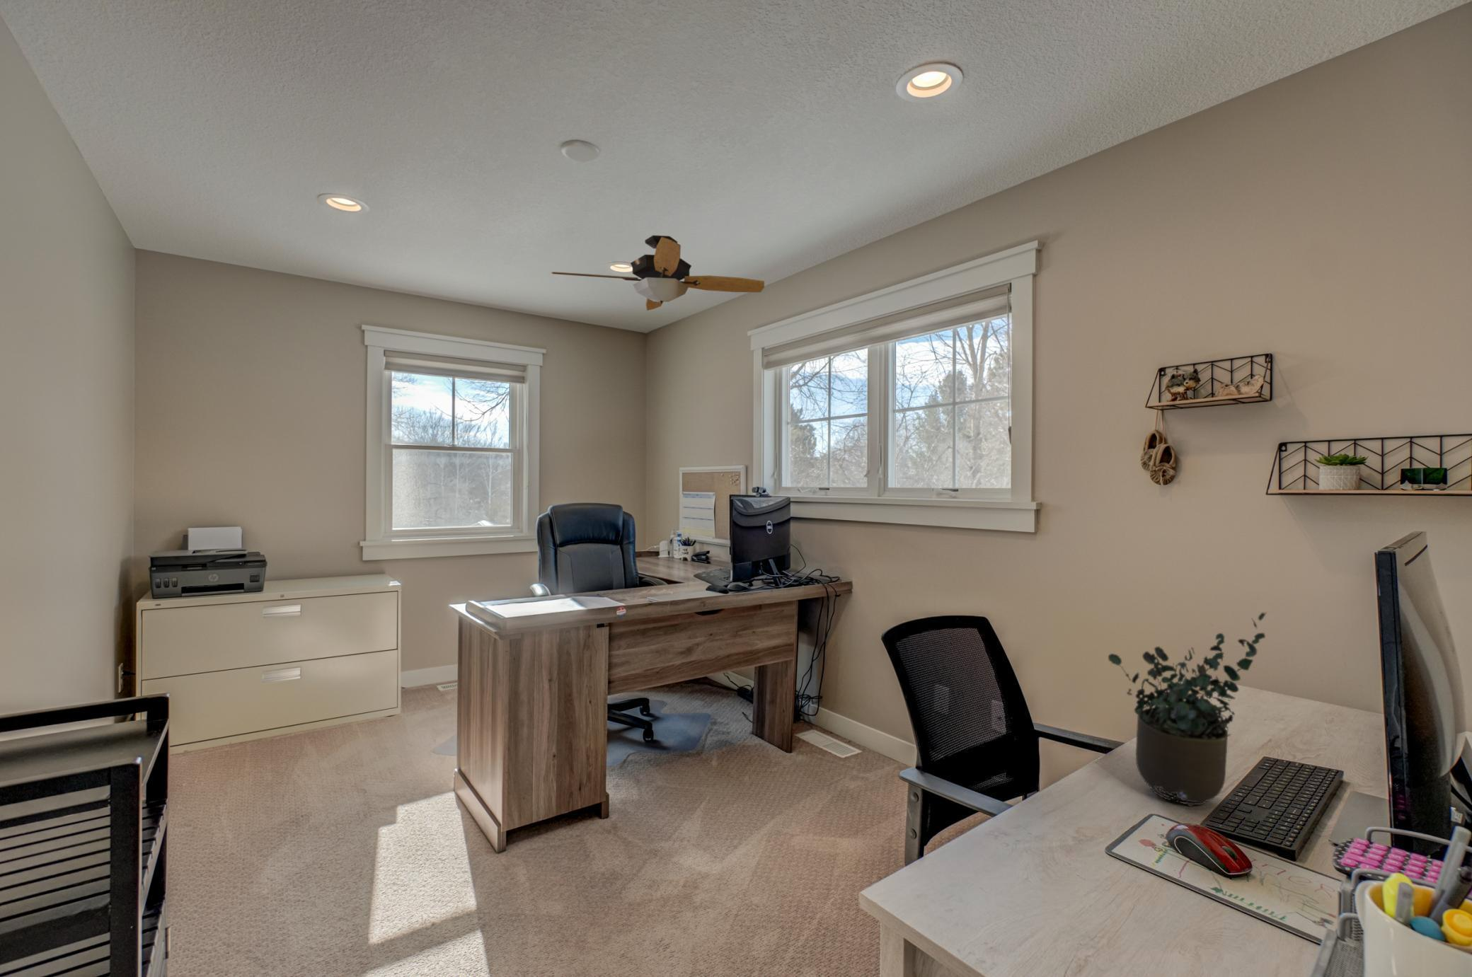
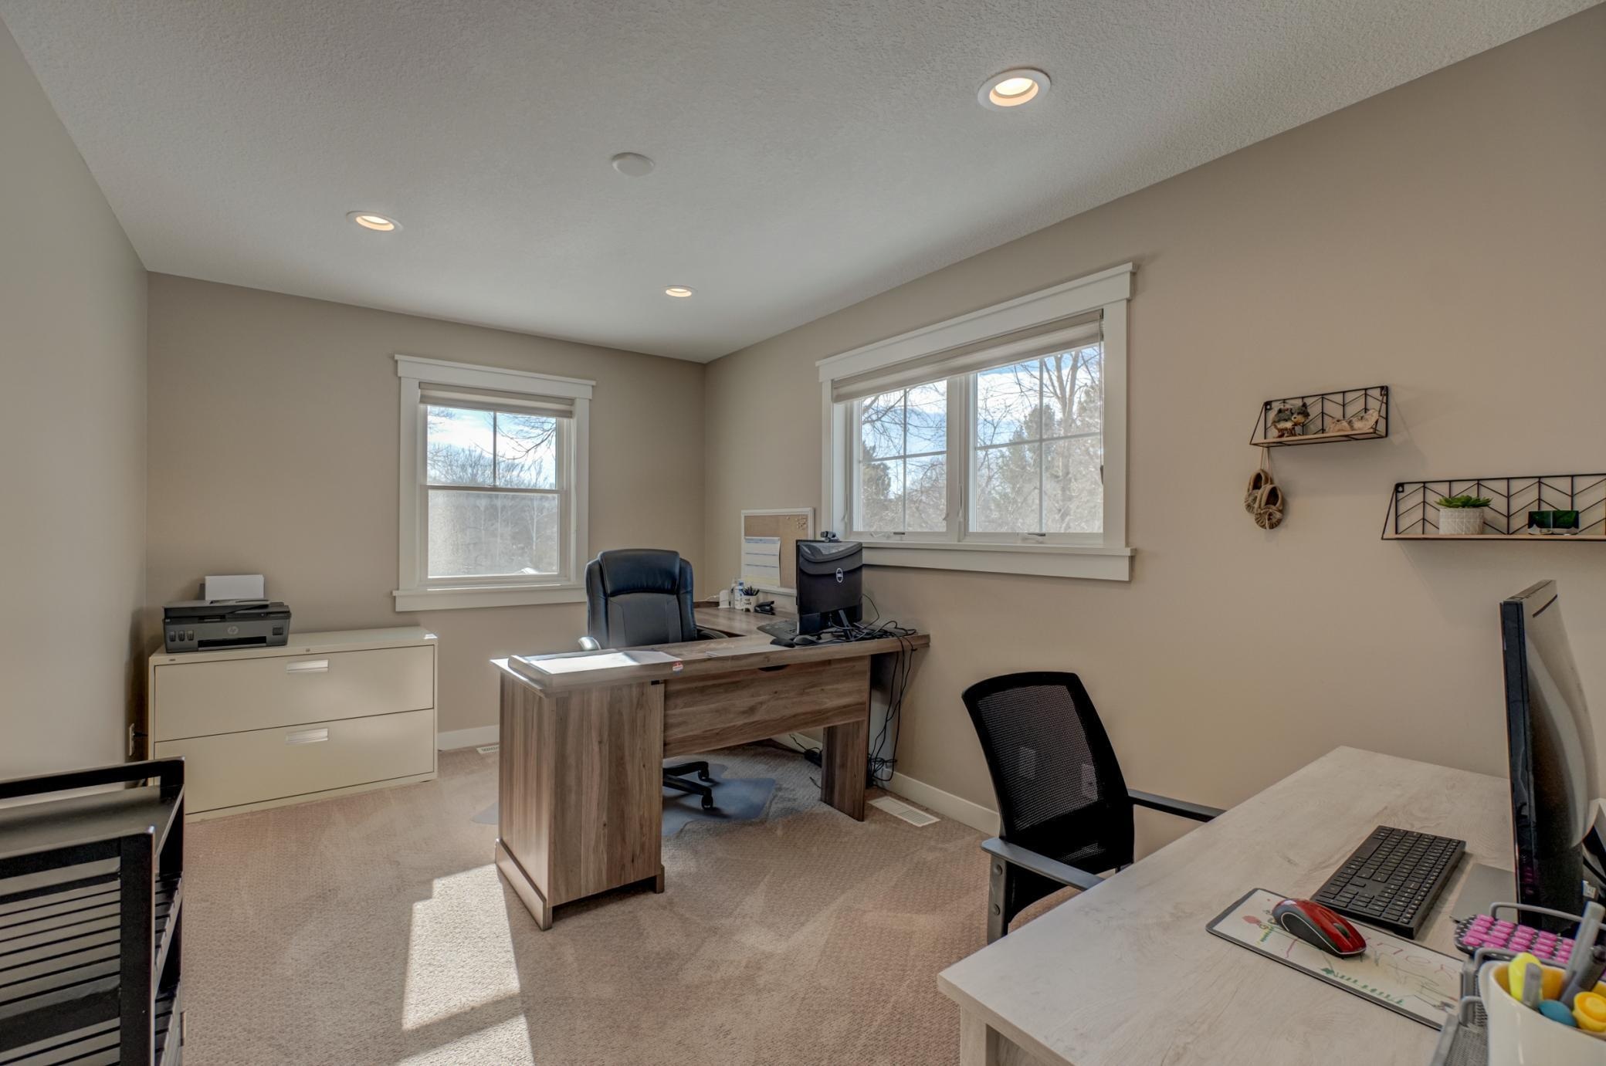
- ceiling fan (661, 273)
- potted plant (1193, 704)
